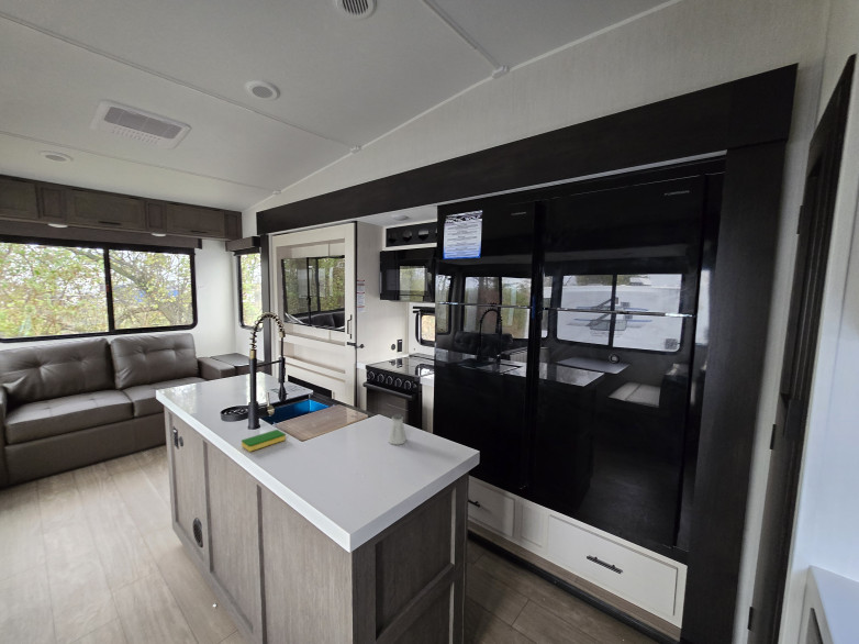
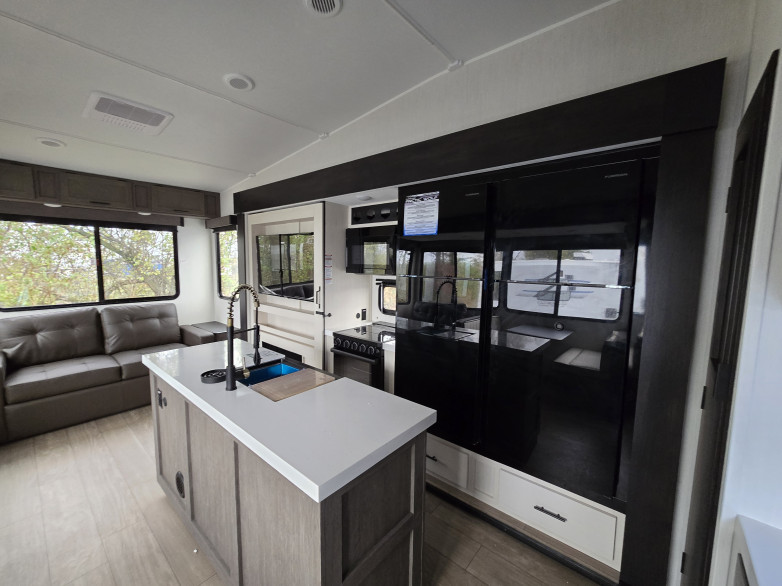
- saltshaker (397, 428)
- dish sponge (264, 440)
